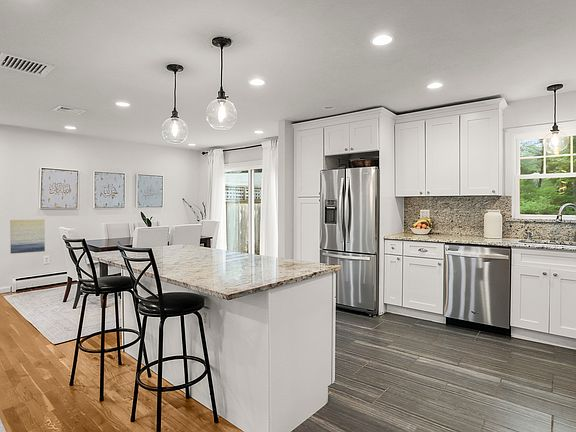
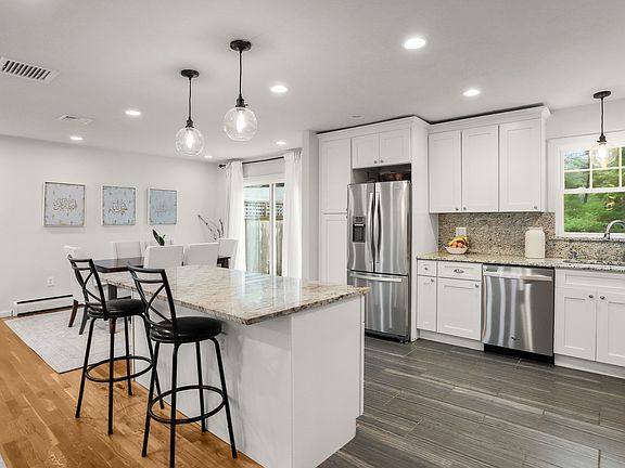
- wall art (28, 236)
